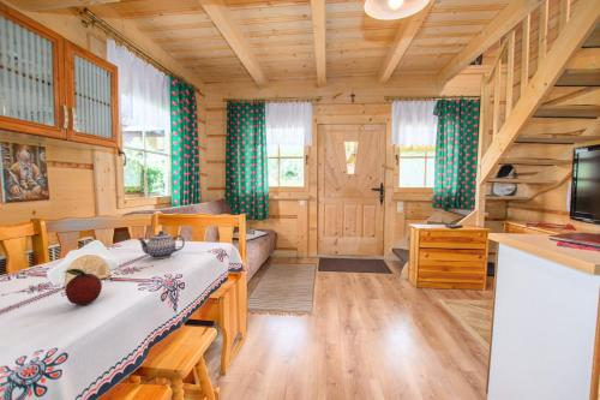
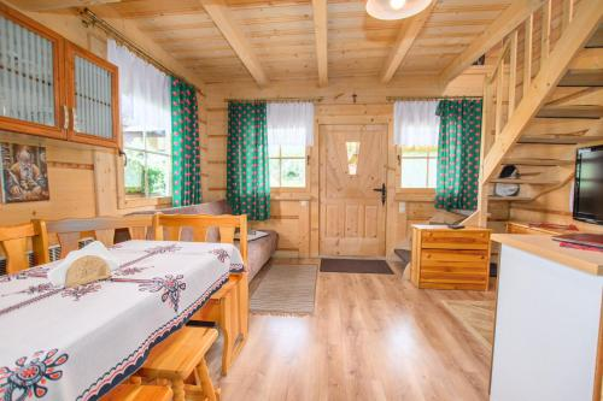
- fruit (83, 286)
- teapot (161, 243)
